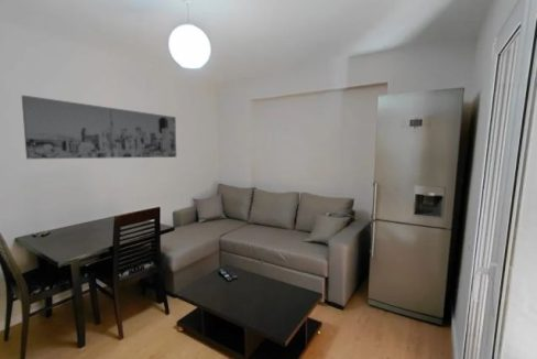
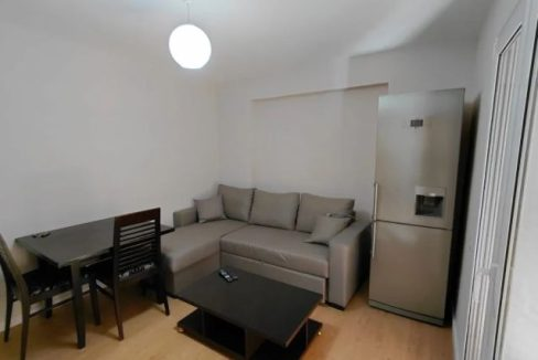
- wall art (117, 133)
